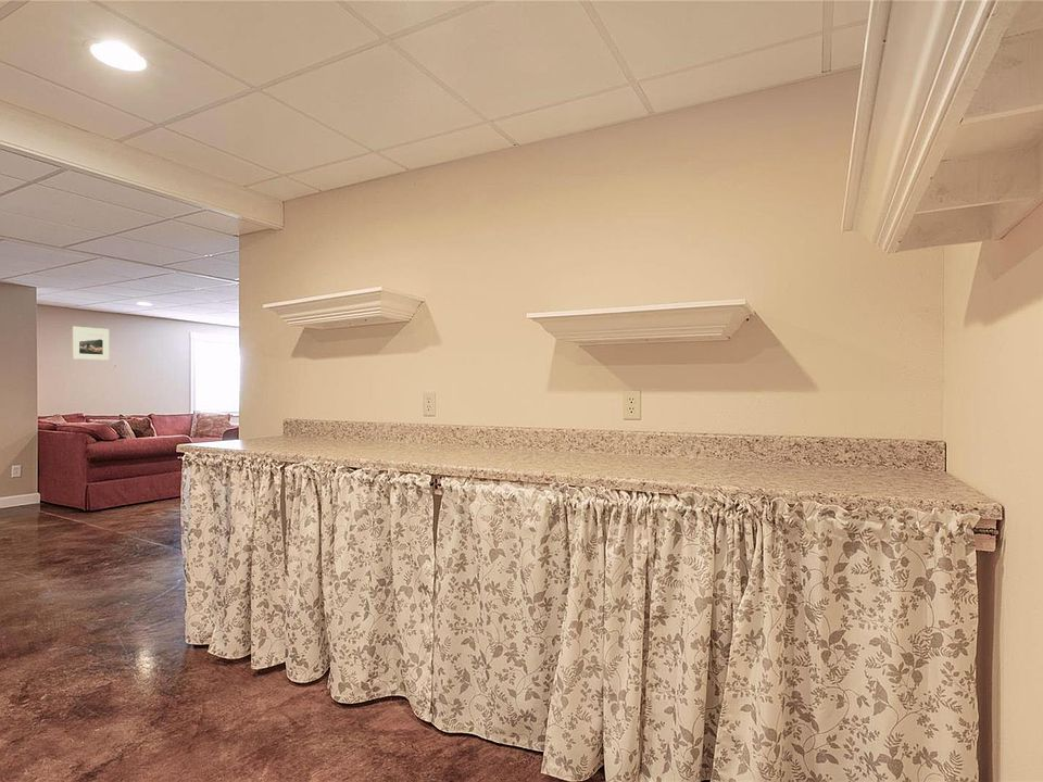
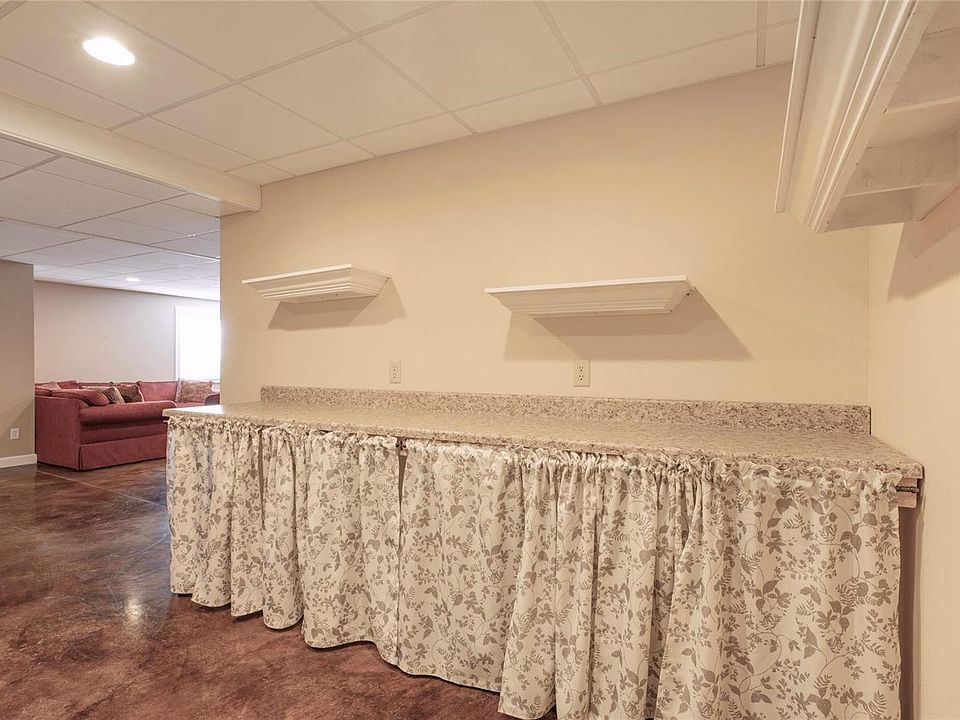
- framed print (90, 343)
